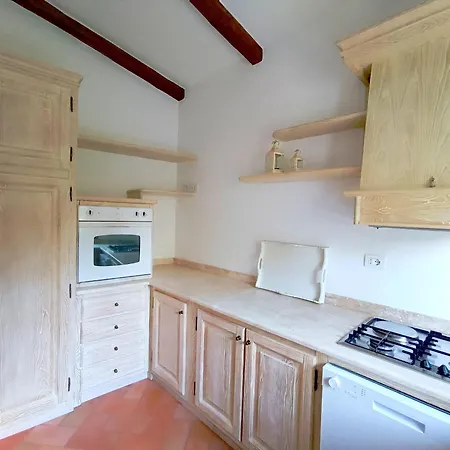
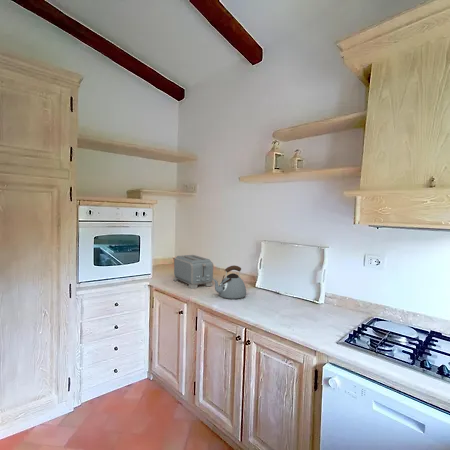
+ toaster (193, 270)
+ kettle (228, 281)
